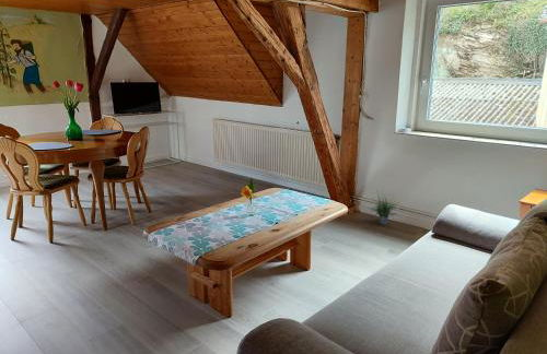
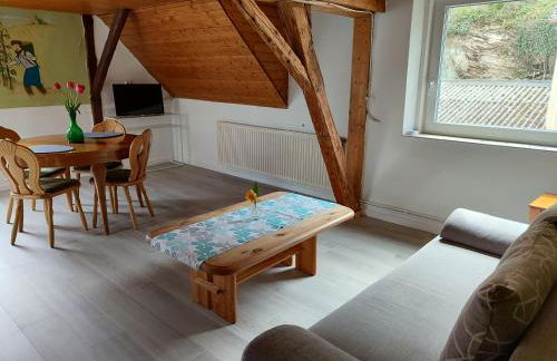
- potted plant (385, 206)
